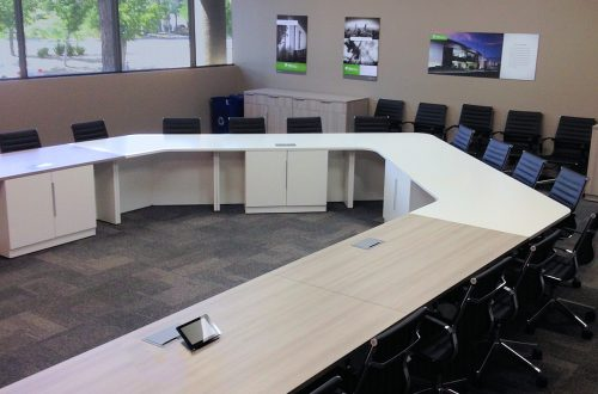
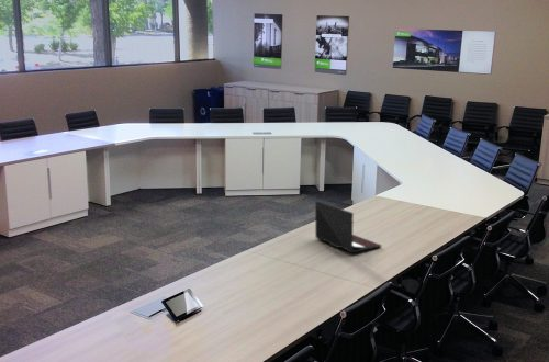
+ laptop (348, 224)
